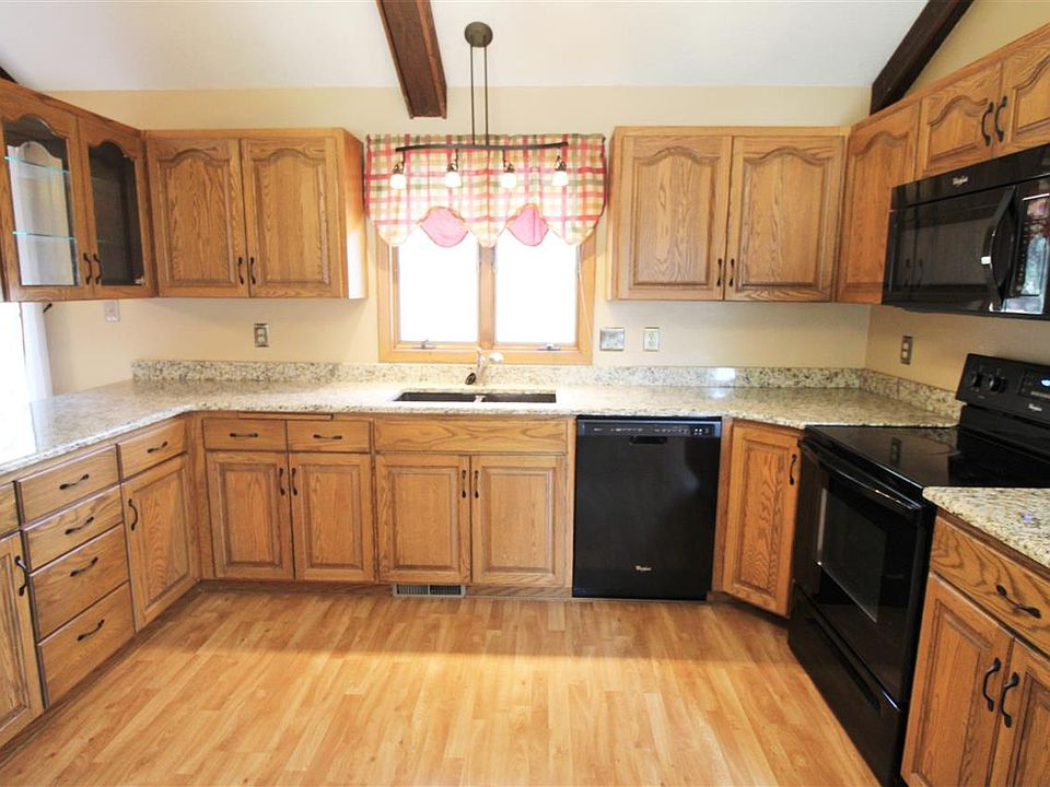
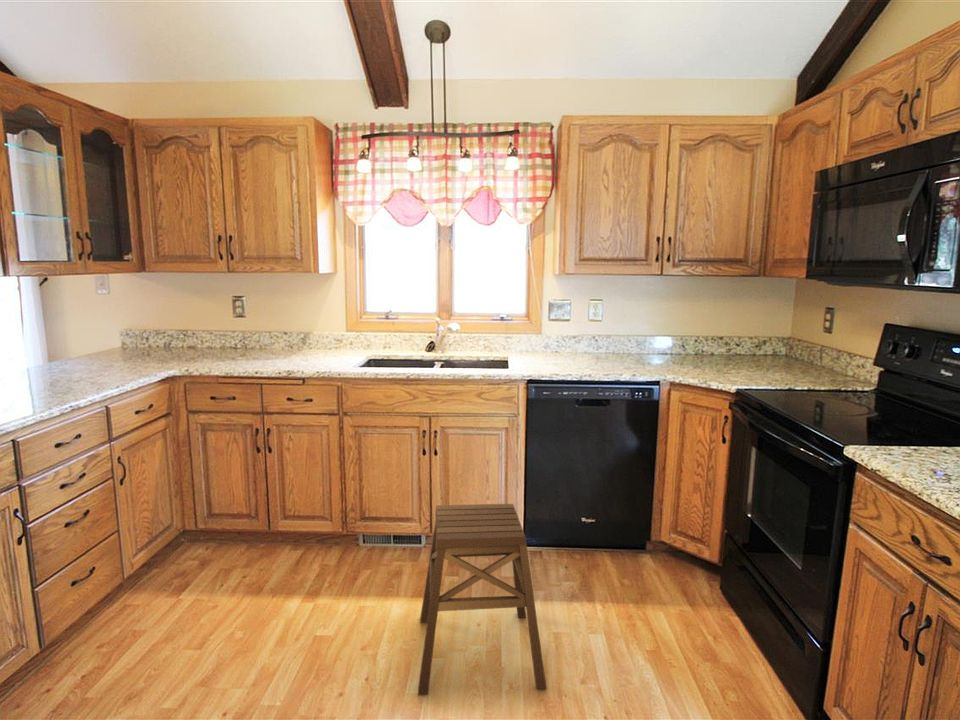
+ stool (475, 582)
